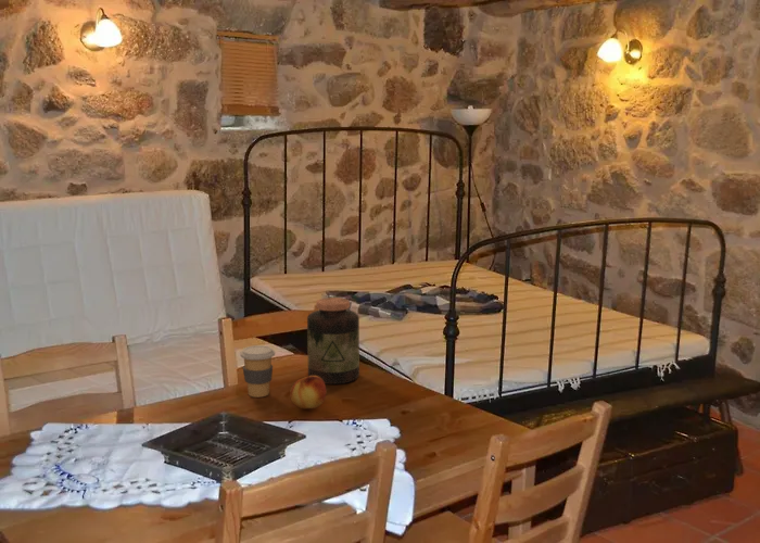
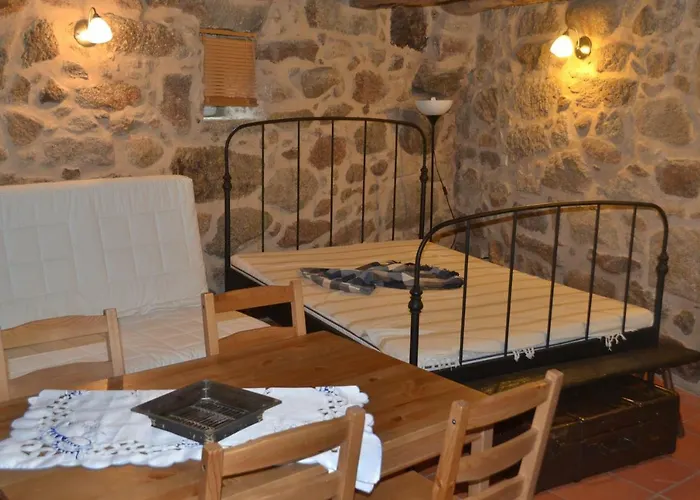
- coffee cup (257, 371)
- fruit (308, 391)
- jar (333, 339)
